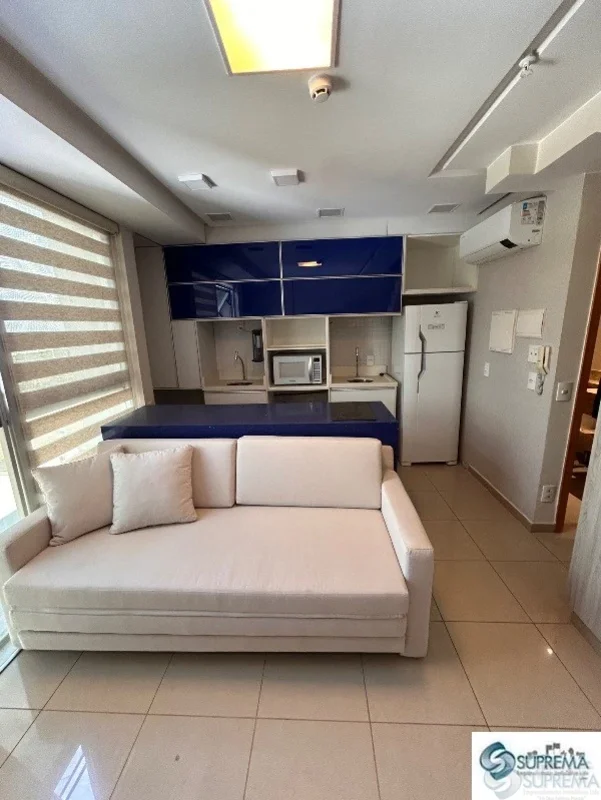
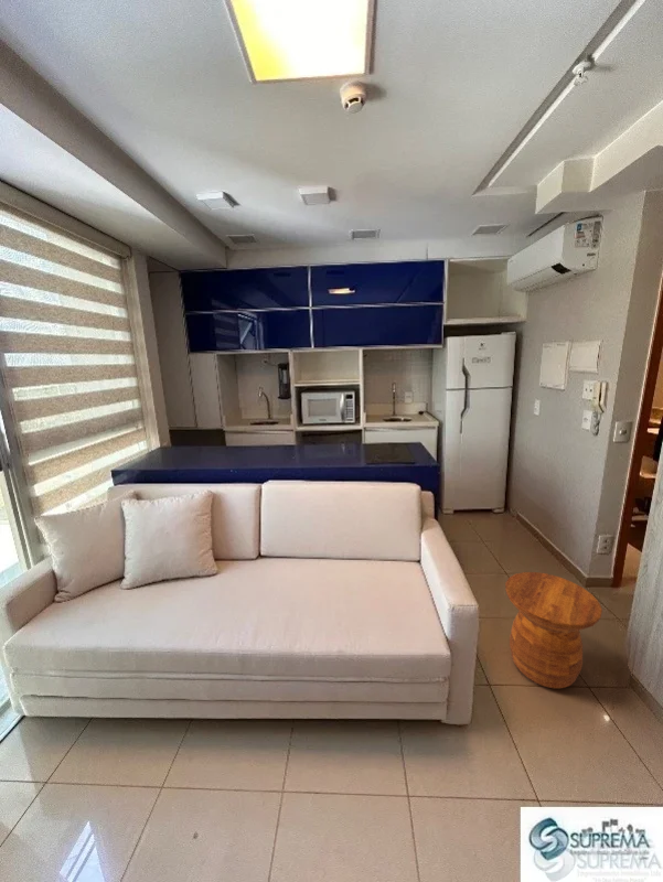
+ side table (546, 632)
